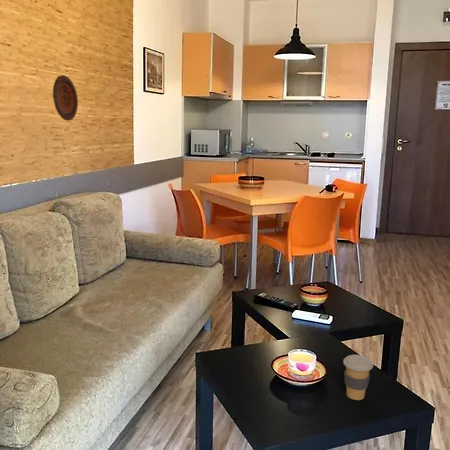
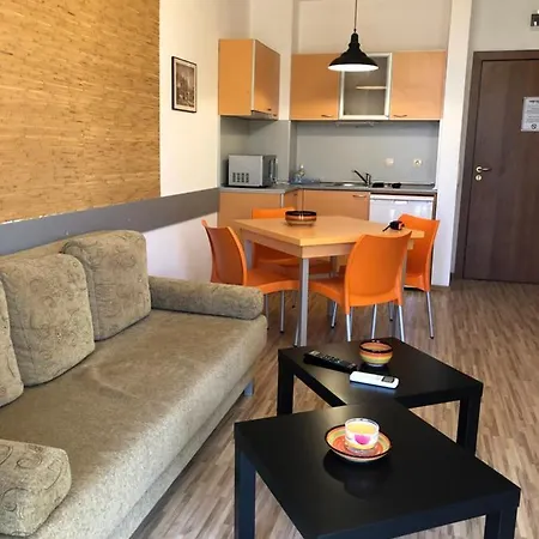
- decorative plate (65, 98)
- coffee cup (356, 377)
